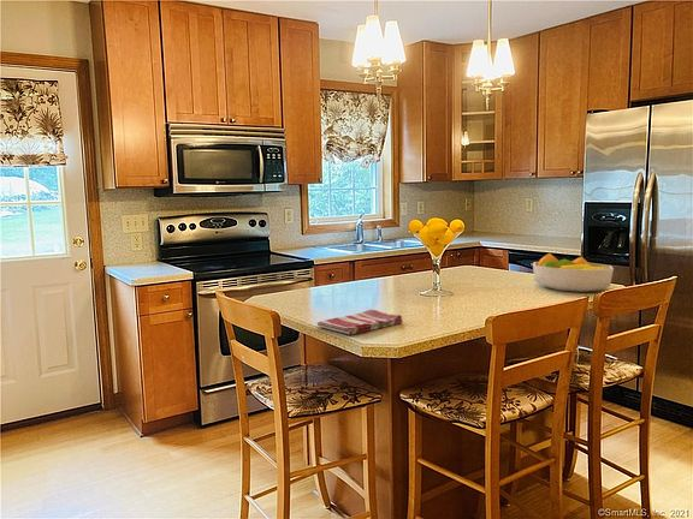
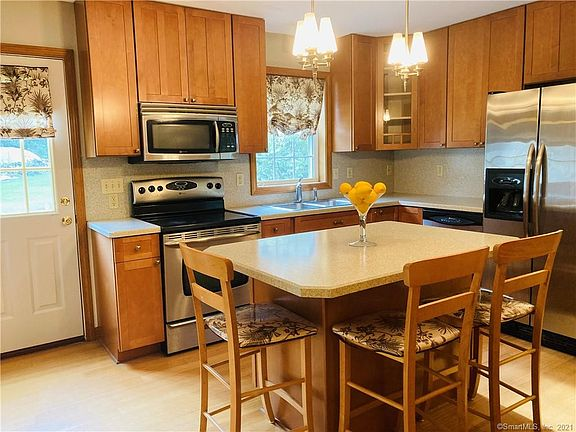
- fruit bowl (570, 270)
- dish towel (360, 320)
